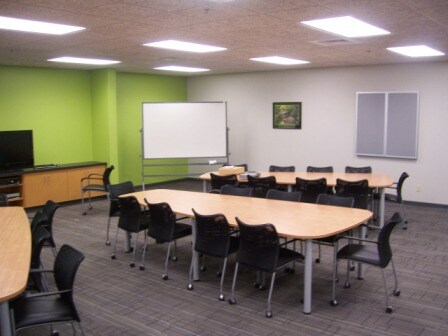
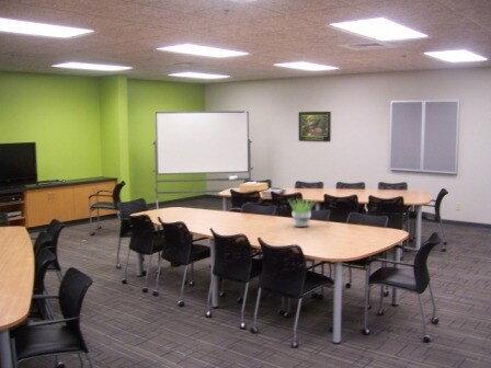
+ potted plant (301, 211)
